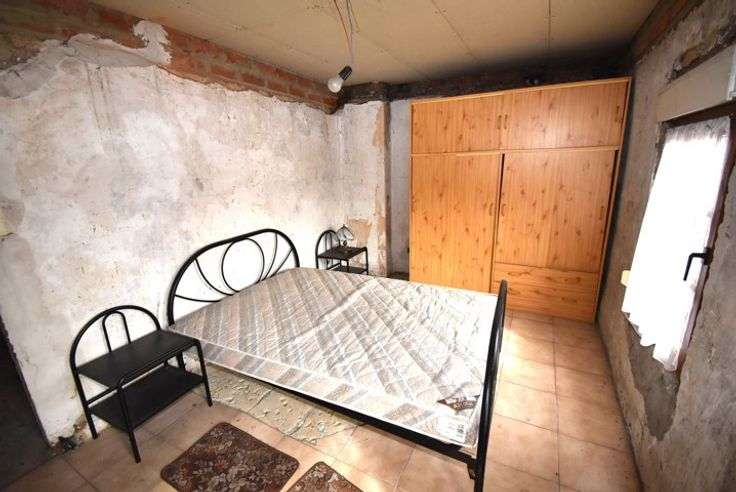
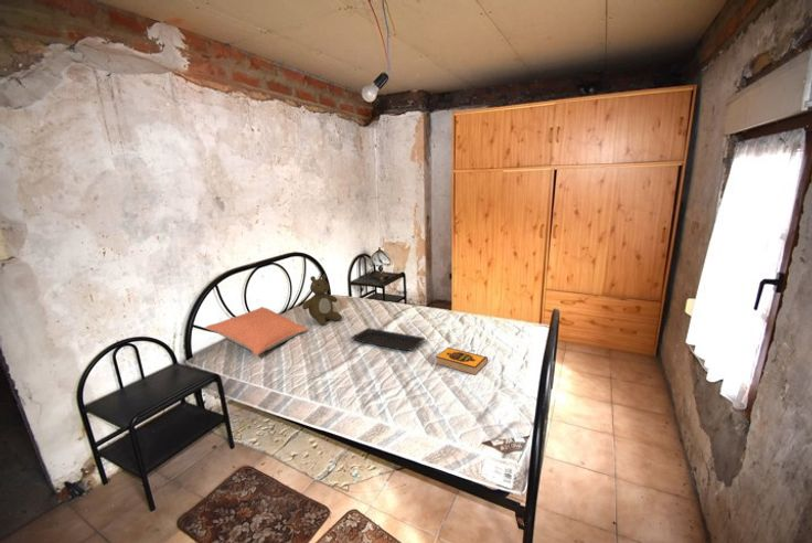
+ serving tray (387, 339)
+ teddy bear (323, 298)
+ hardback book (461, 360)
+ pillow (259, 328)
